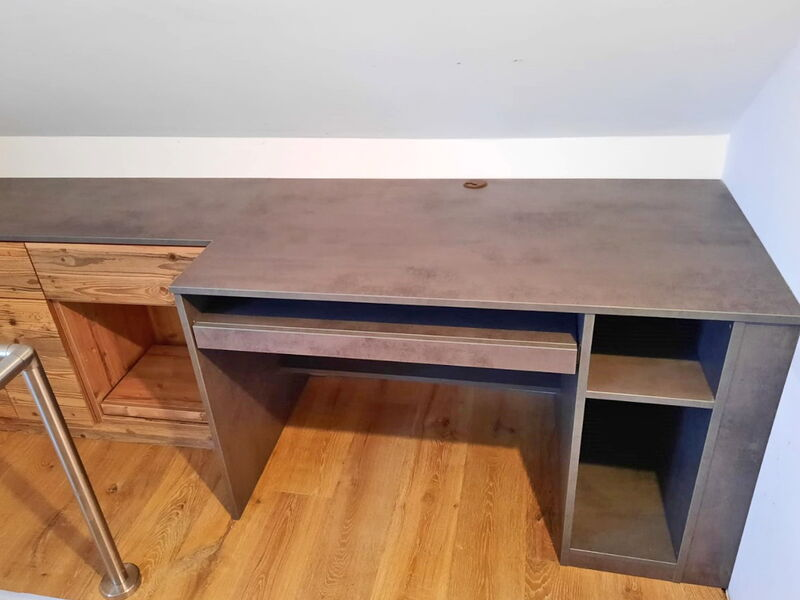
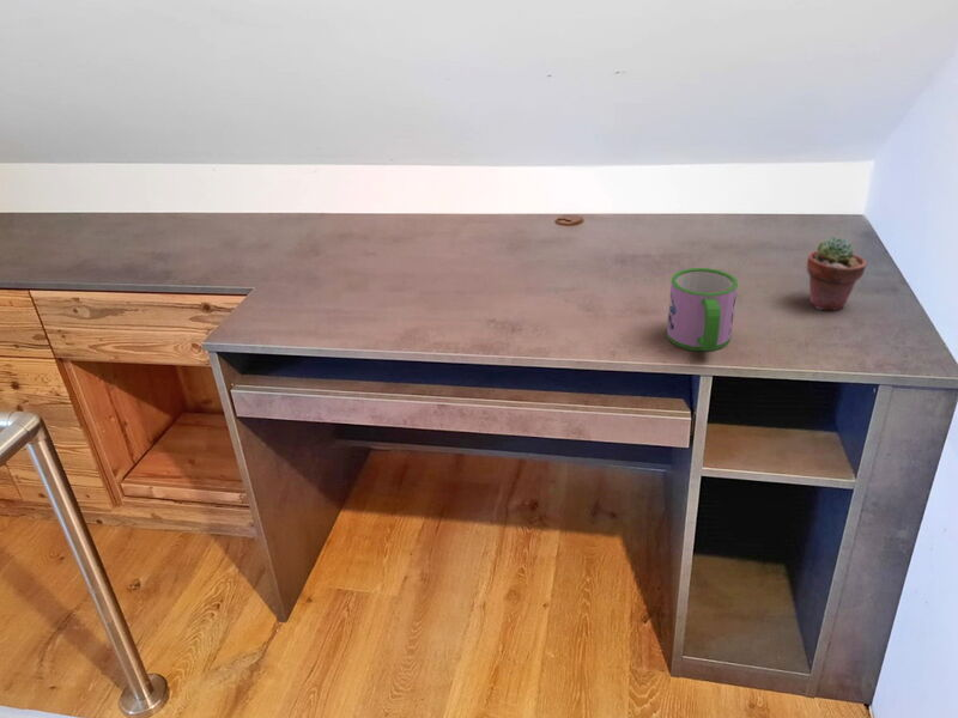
+ mug (703, 314)
+ potted succulent (833, 272)
